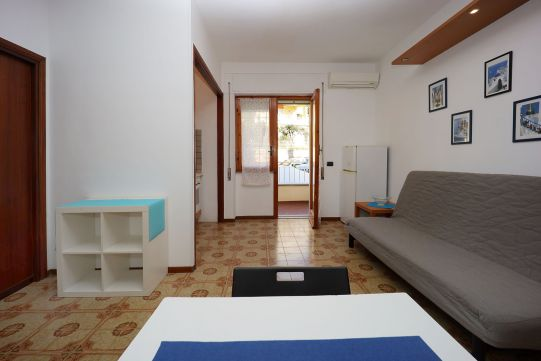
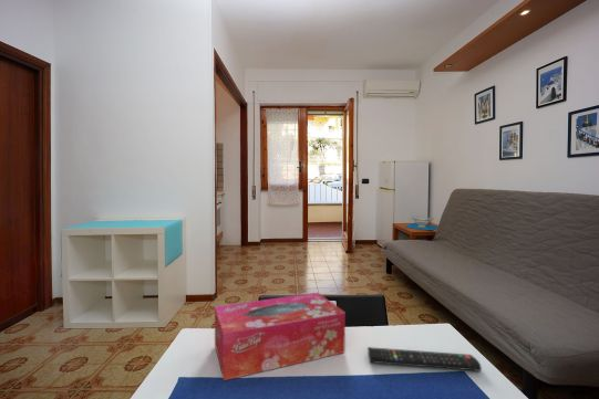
+ tissue box (278, 328)
+ remote control (422, 359)
